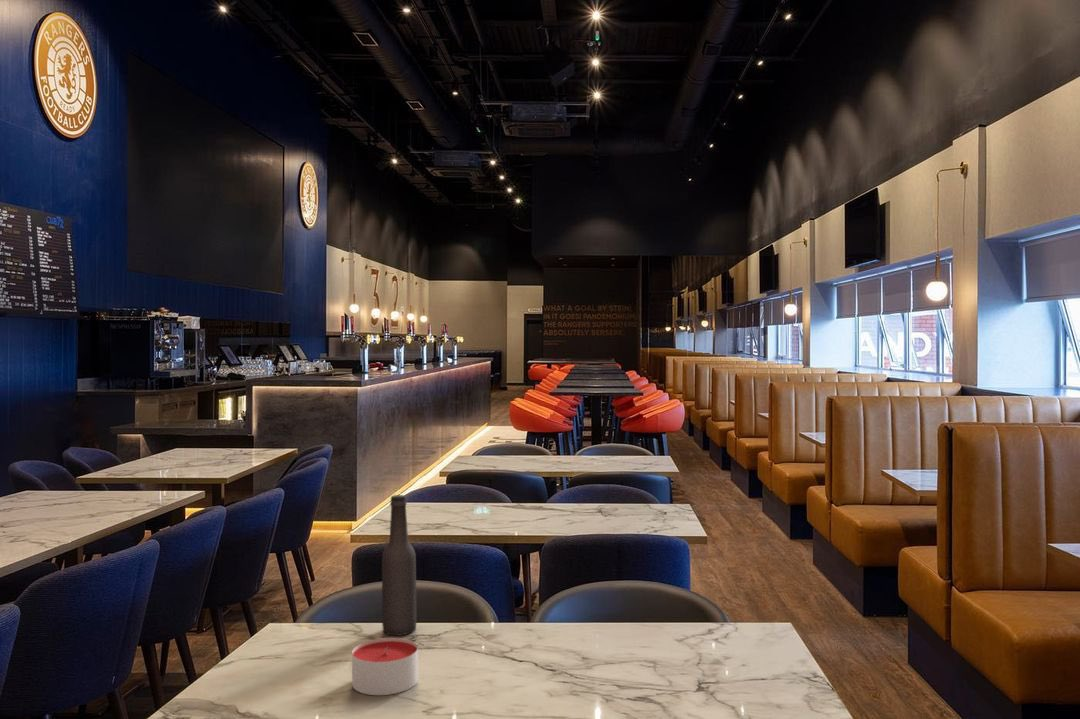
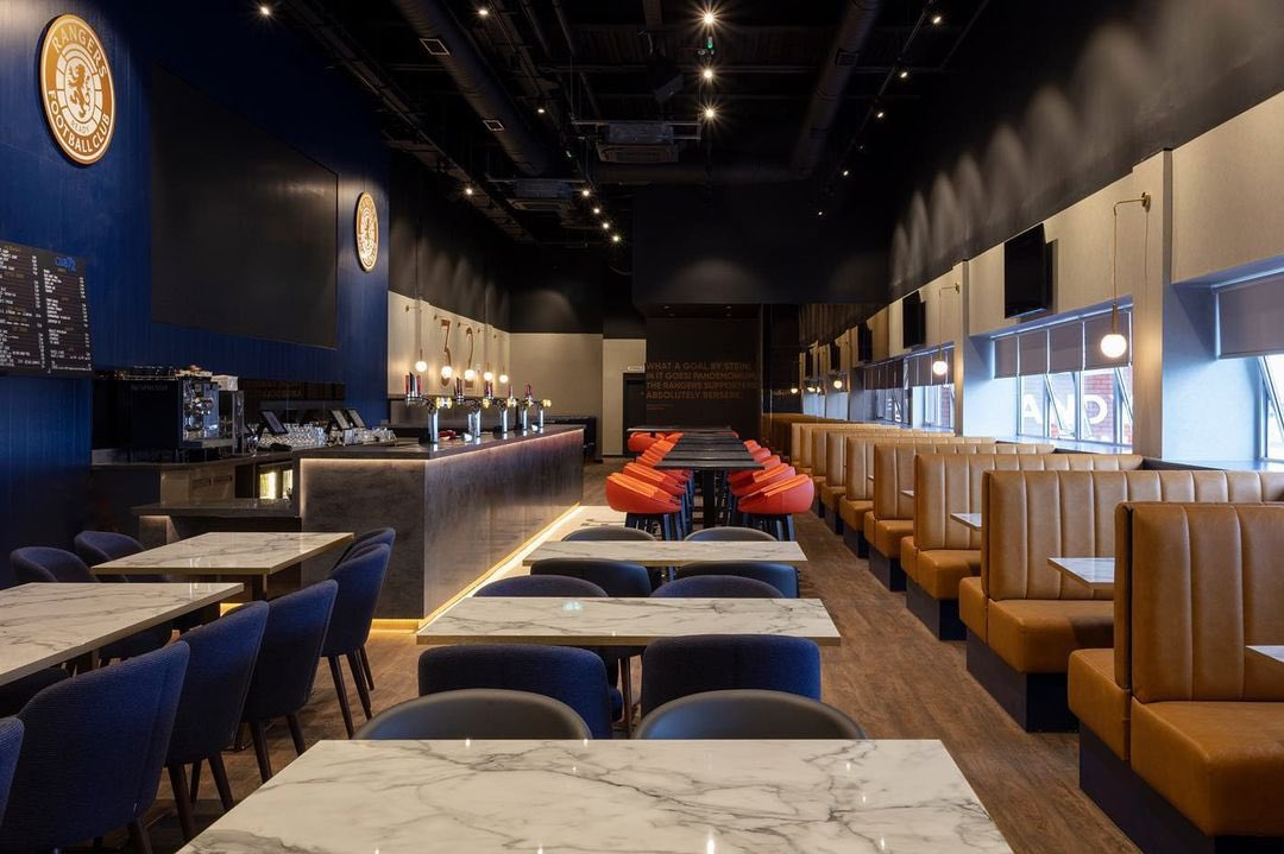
- candle (385, 664)
- beer bottle (398, 563)
